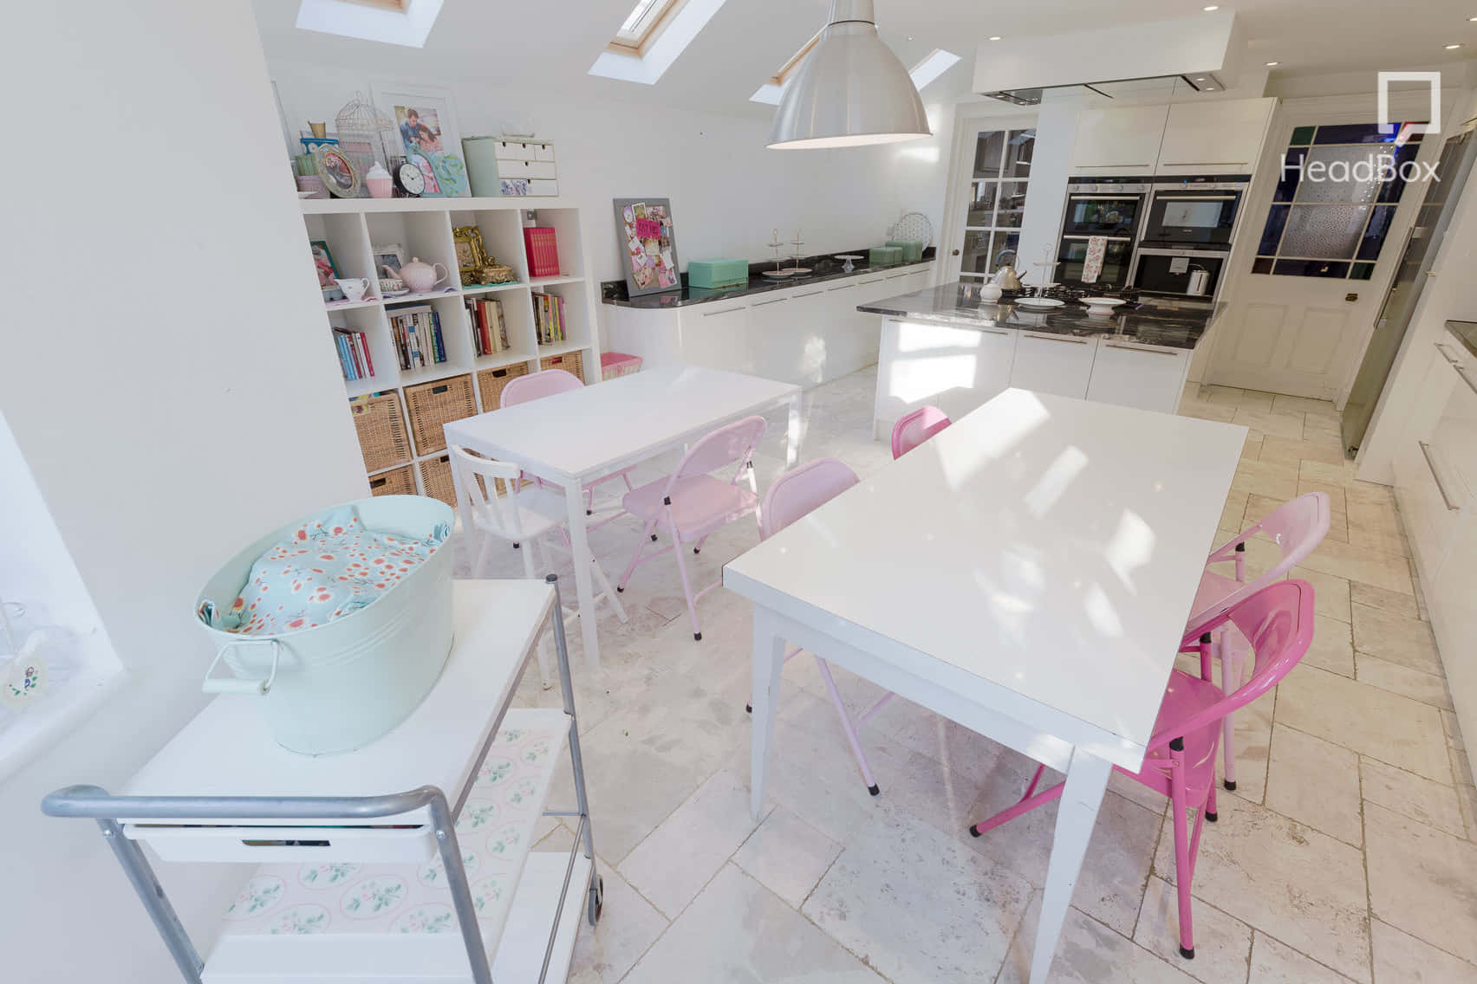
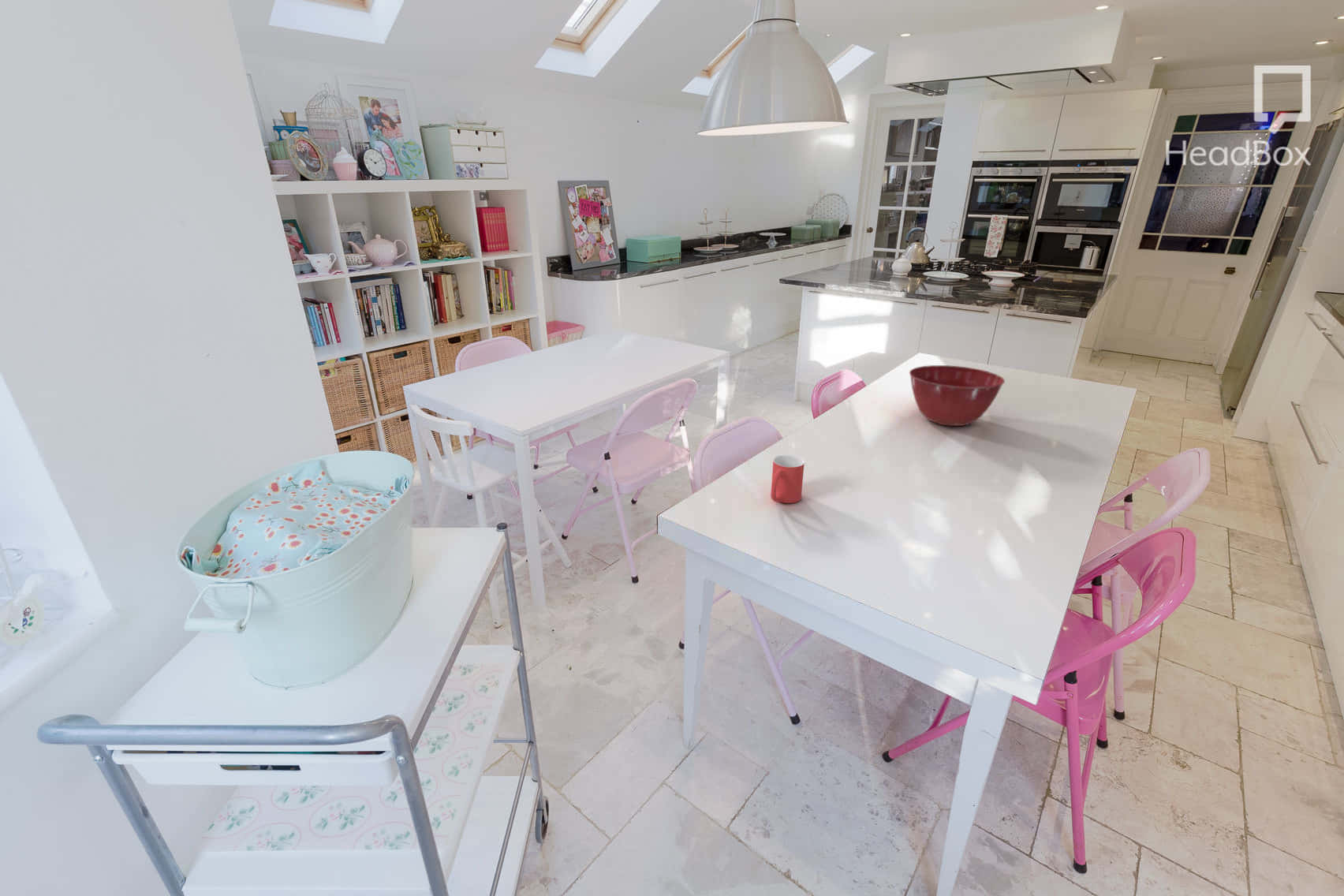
+ mixing bowl (951, 397)
+ mug (783, 481)
